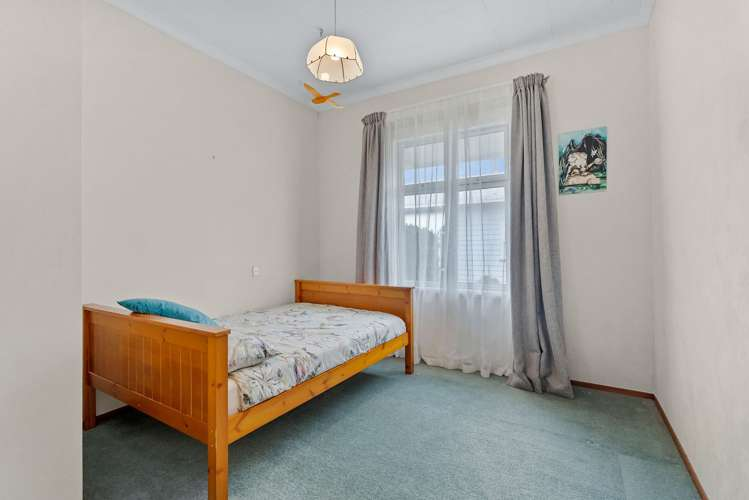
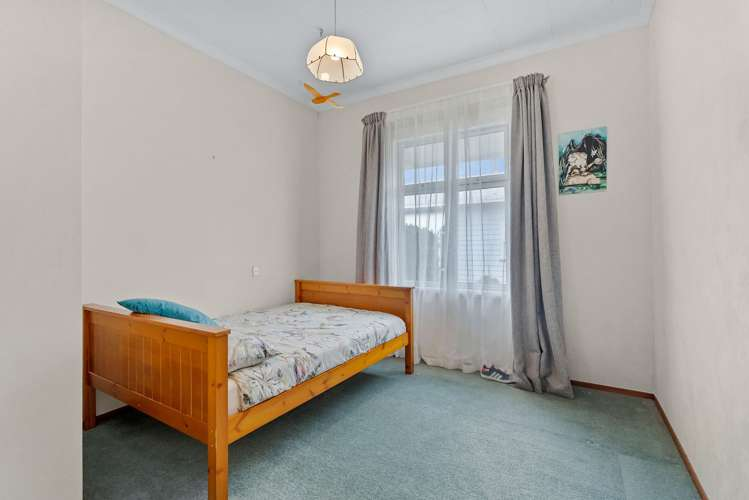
+ sneaker (497, 372)
